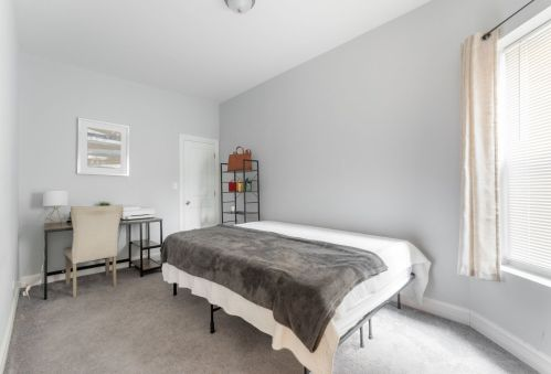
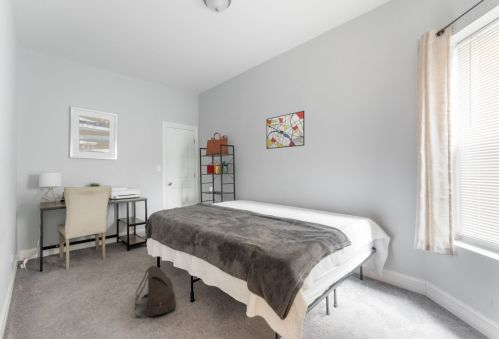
+ satchel (155, 288)
+ wall art (284, 131)
